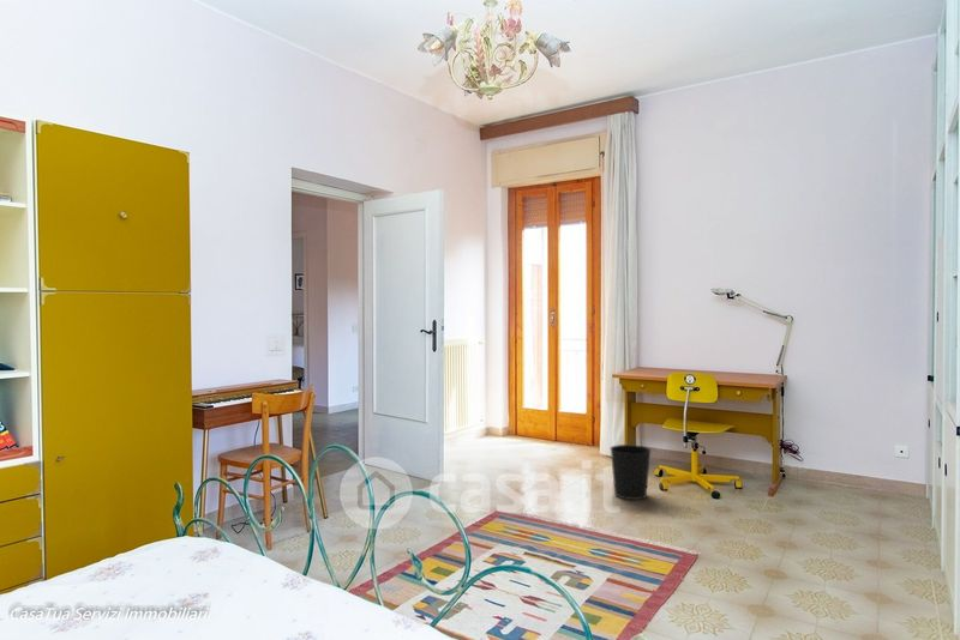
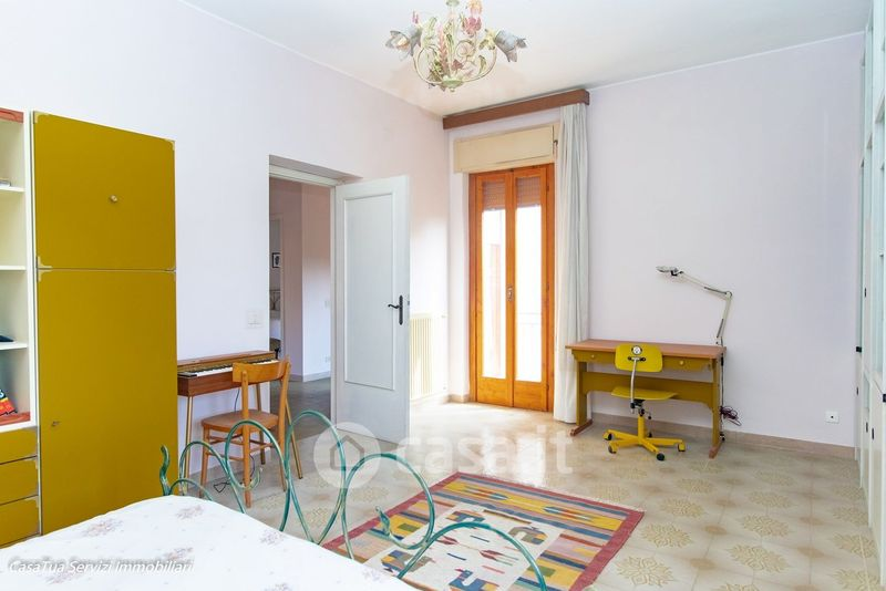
- wastebasket (630, 471)
